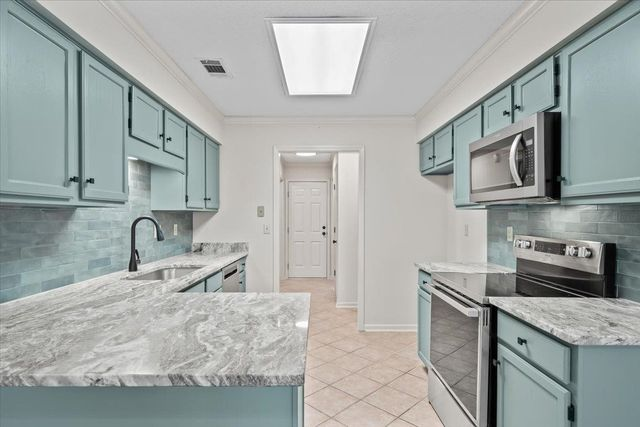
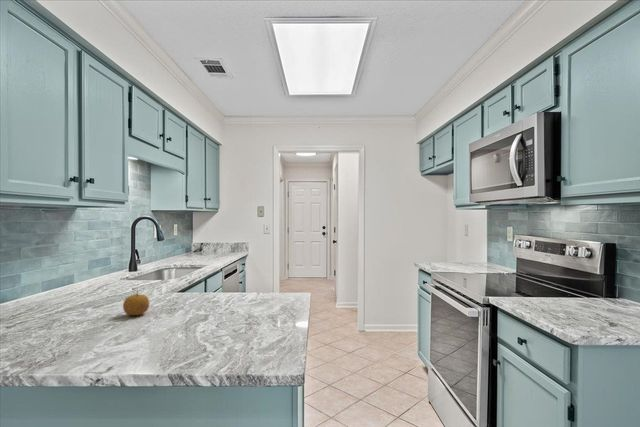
+ fruit (136, 302)
